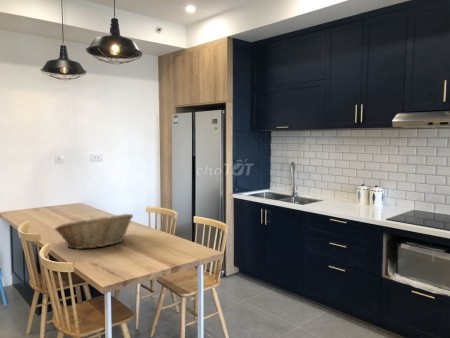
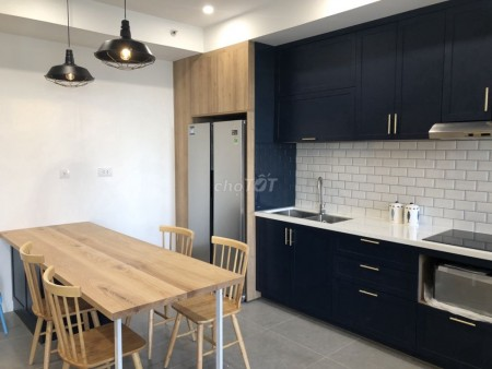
- fruit basket (95, 228)
